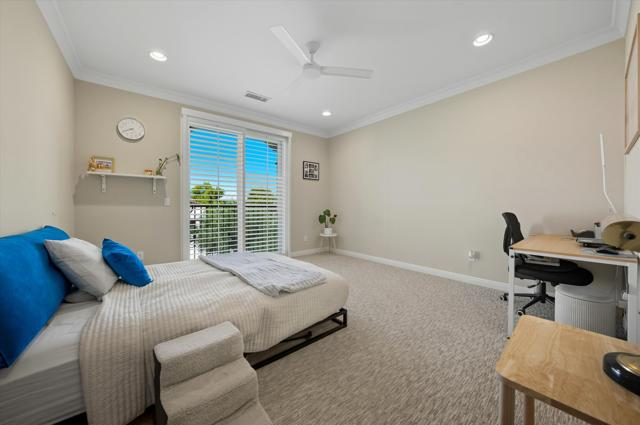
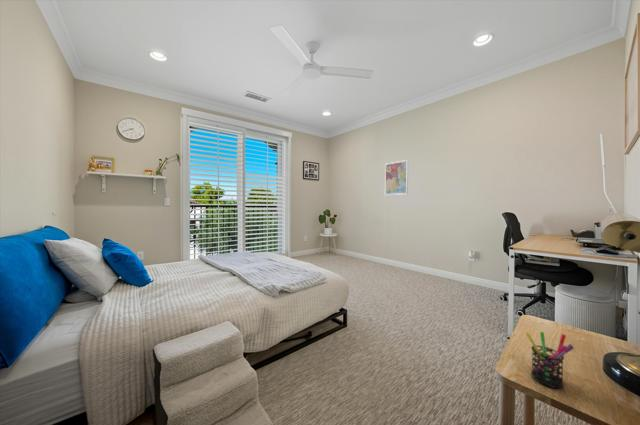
+ wall art (396, 178)
+ pen holder (547, 354)
